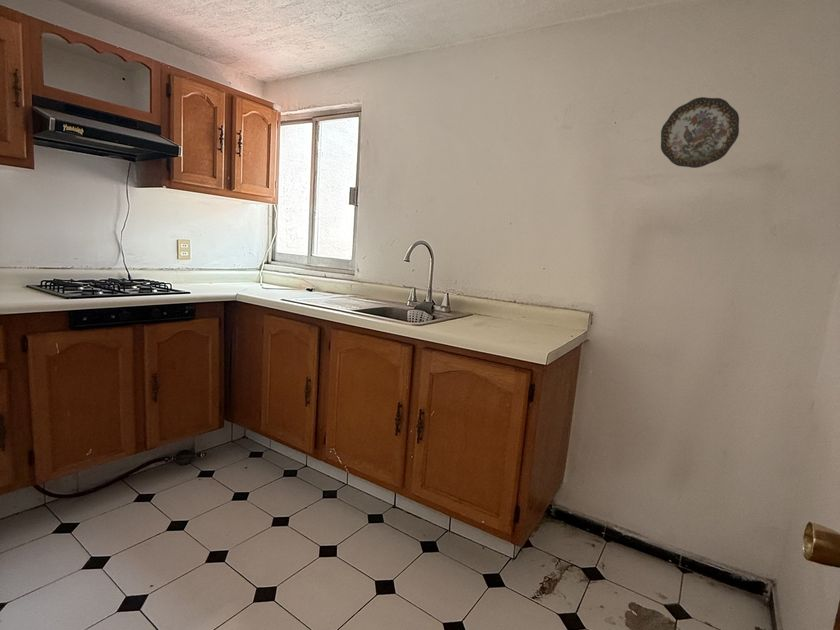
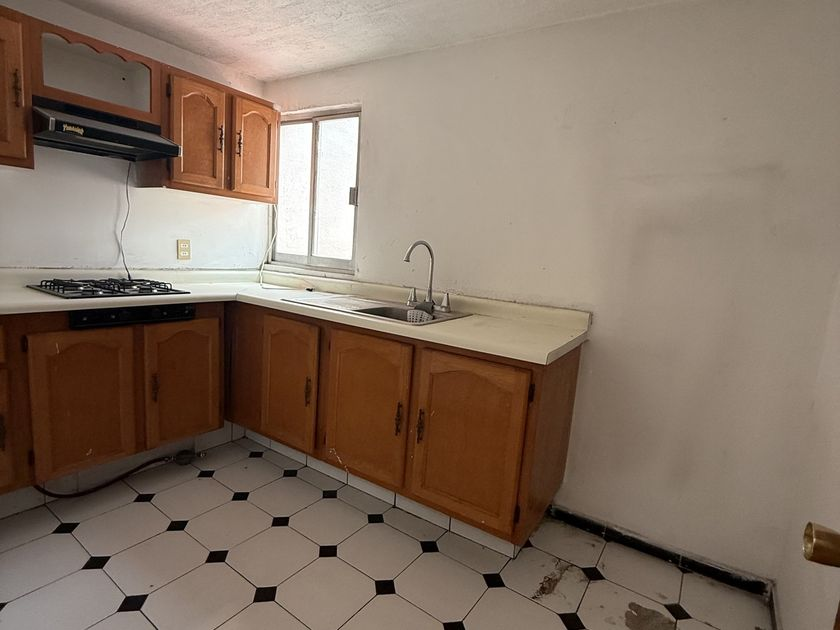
- decorative plate (698, 133)
